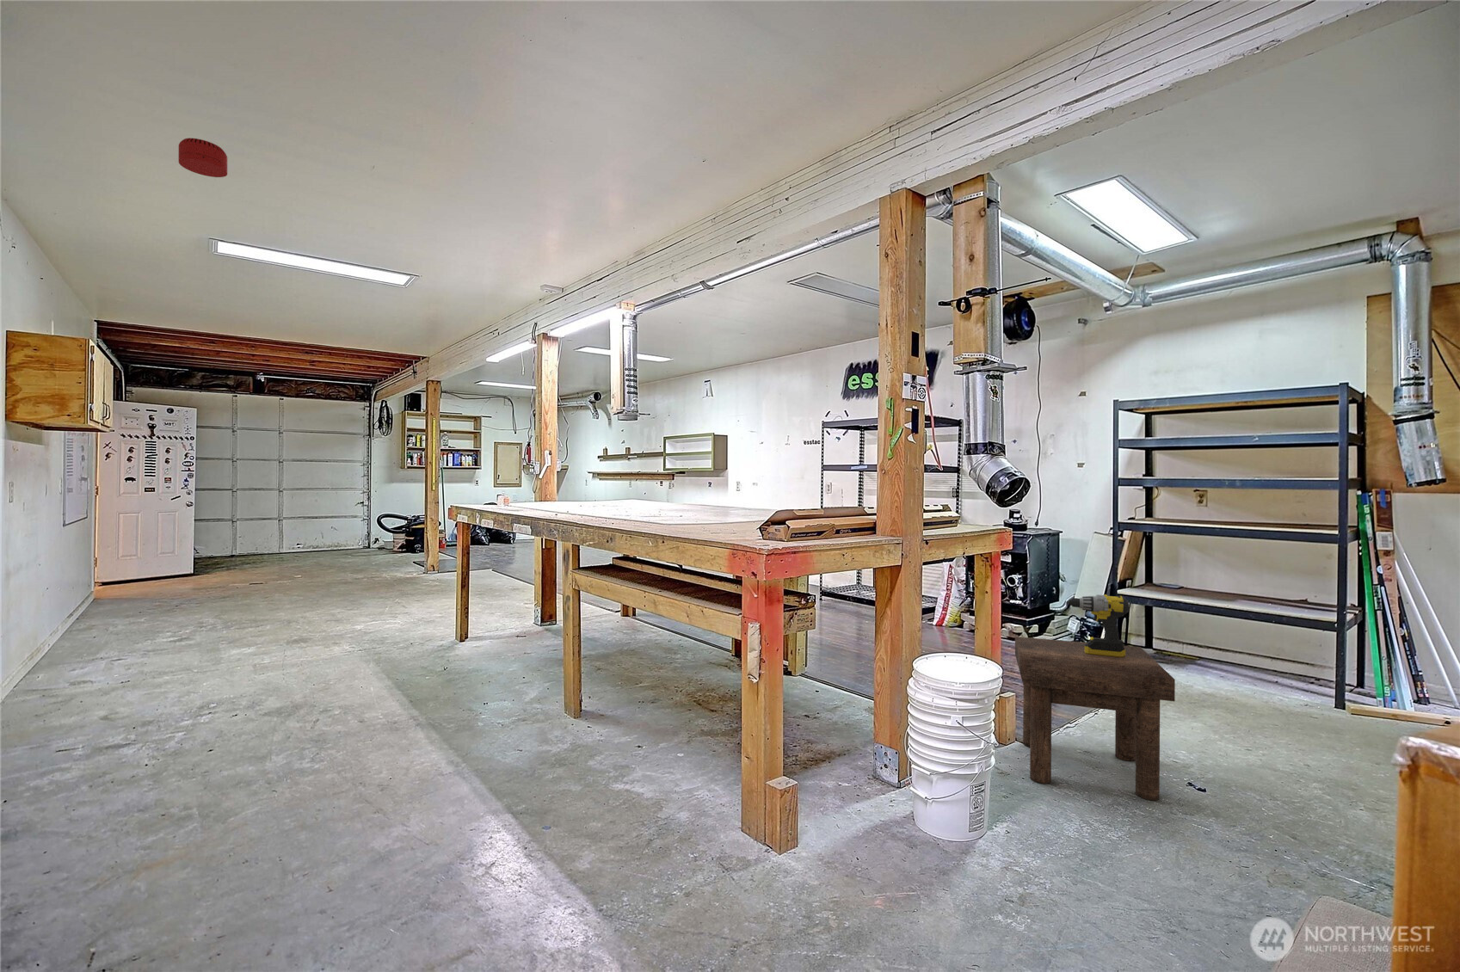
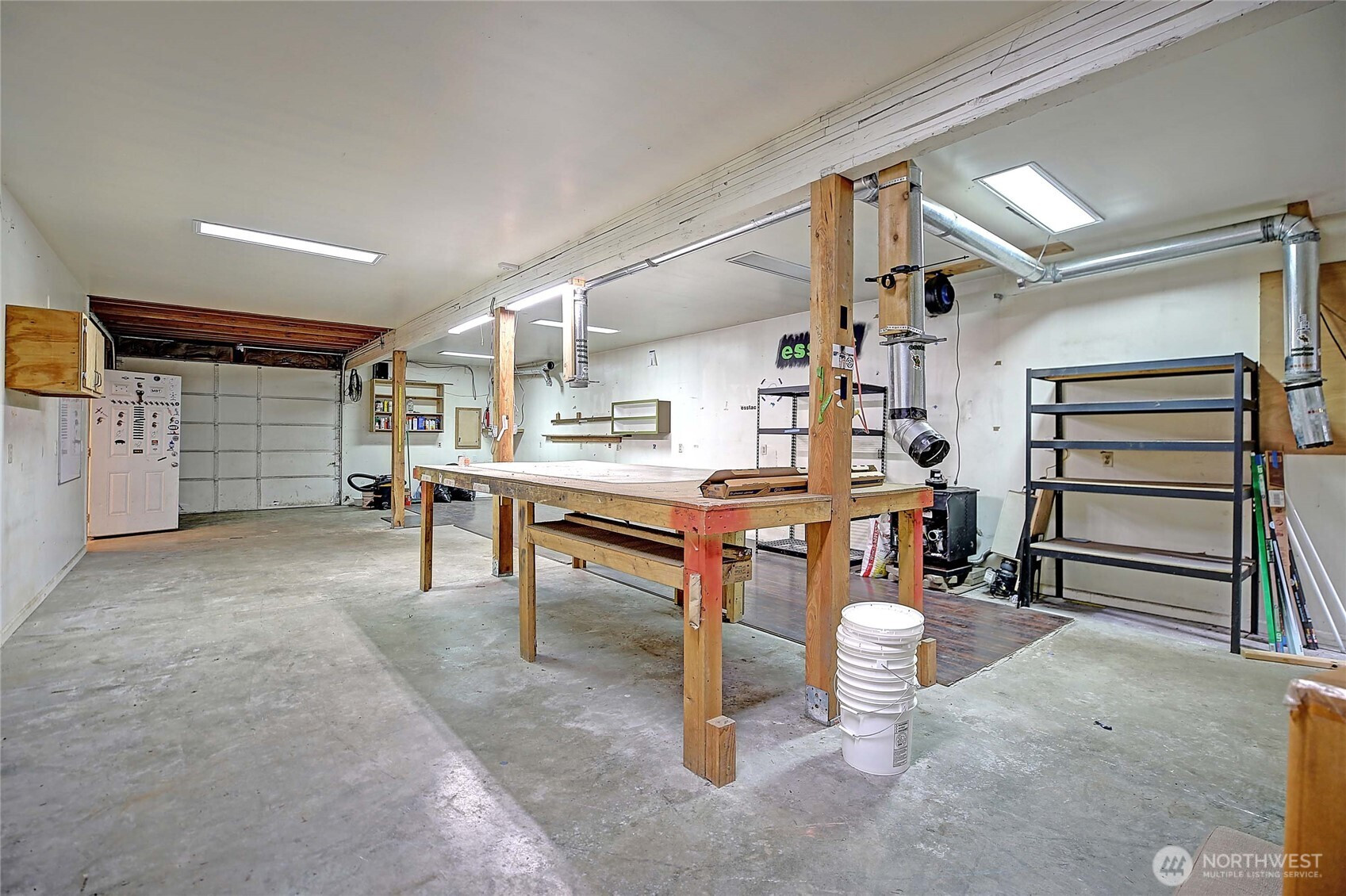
- power drill (1097, 621)
- smoke detector (203, 156)
- stool (1084, 706)
